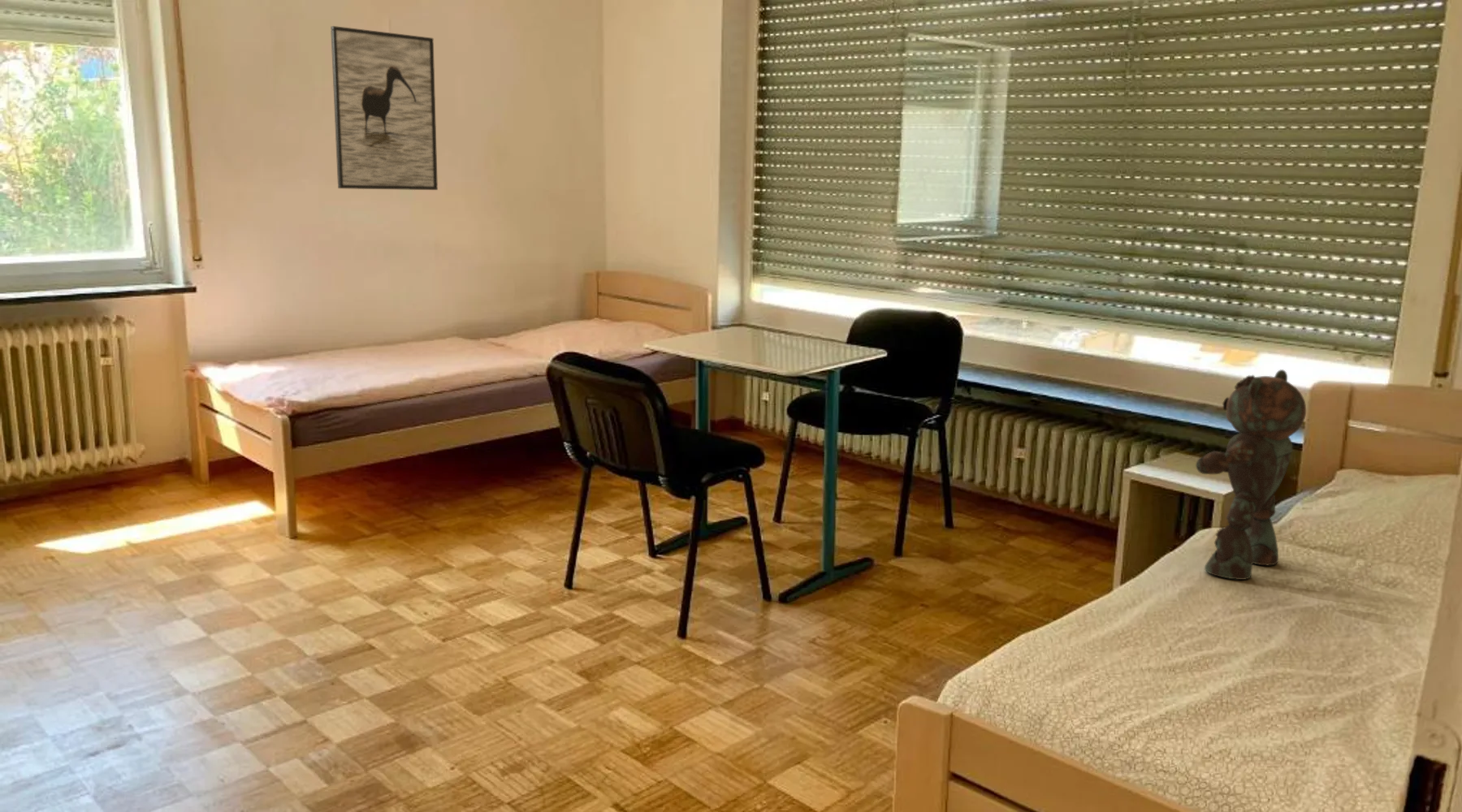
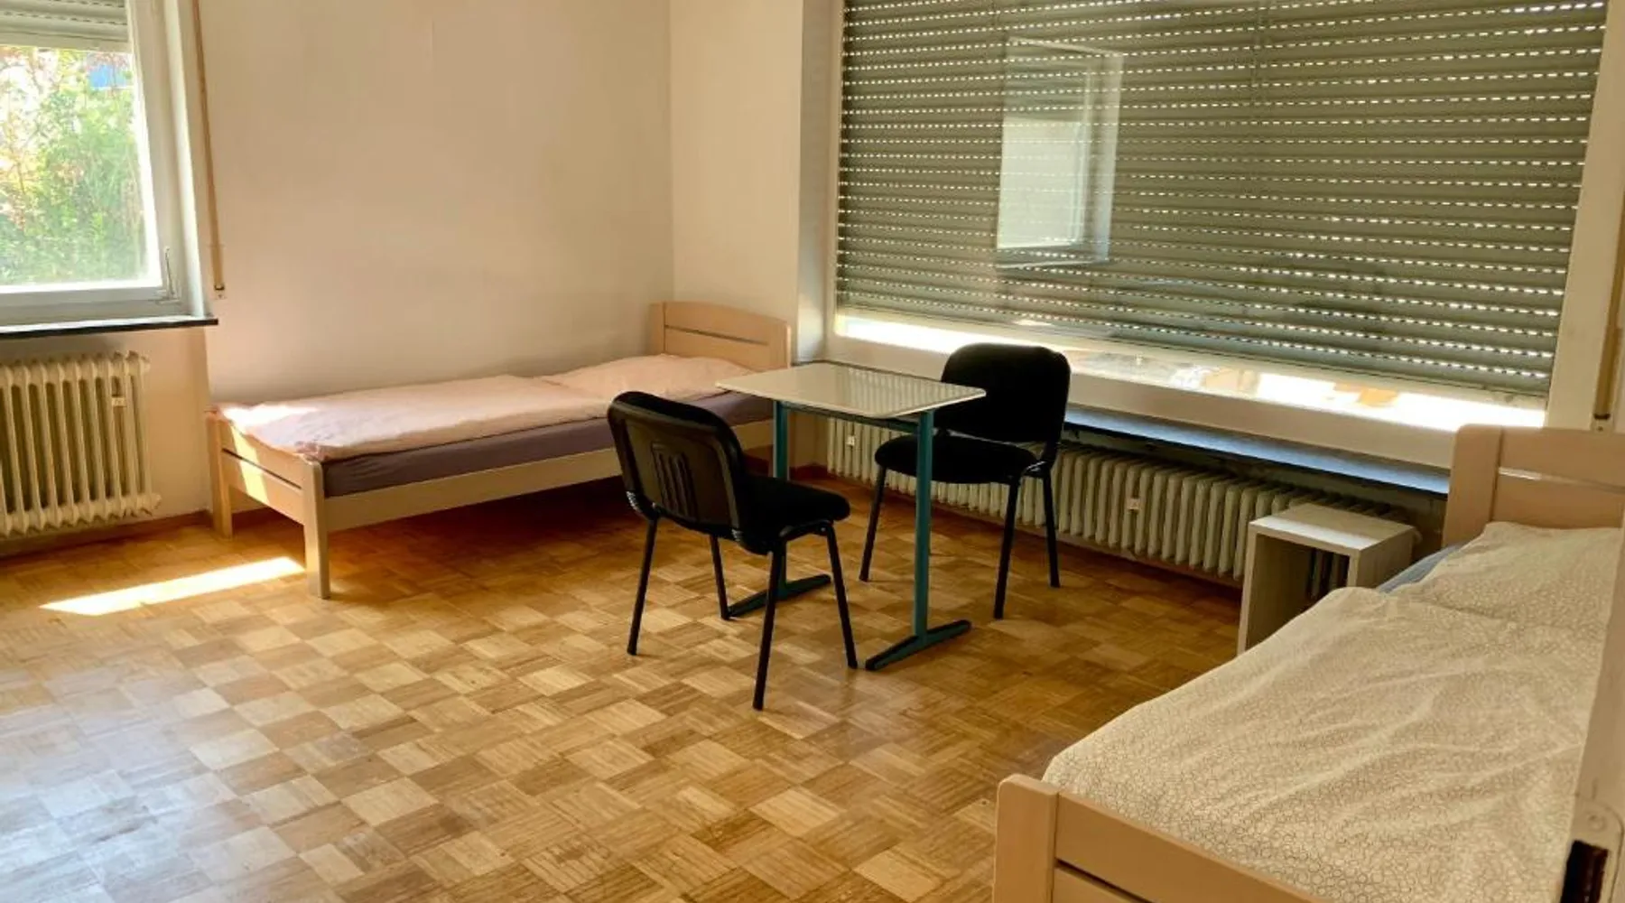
- teddy bear (1257, 470)
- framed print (386, 111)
